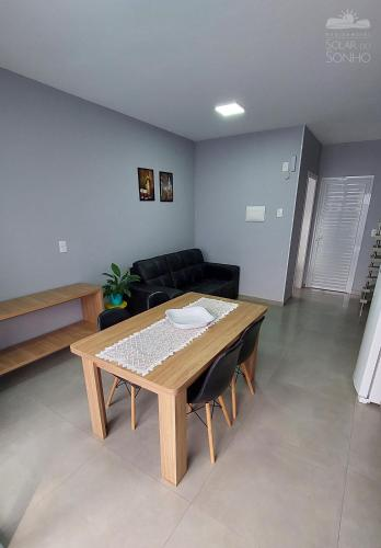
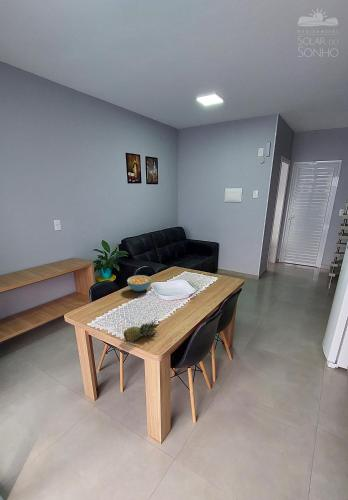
+ cereal bowl (139, 284)
+ fruit (142, 330)
